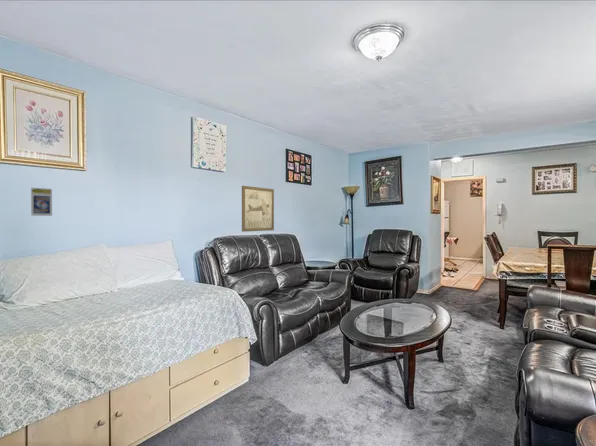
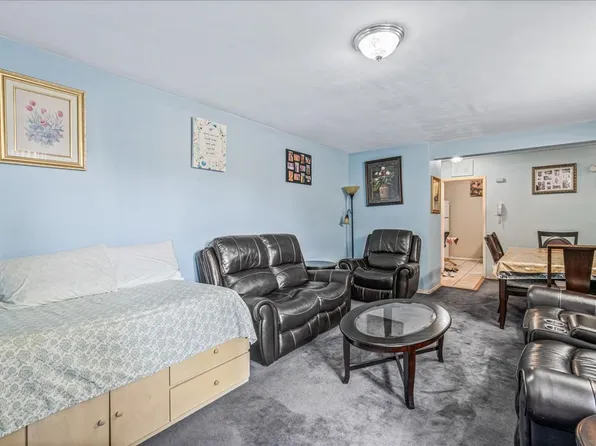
- wall art (258, 209)
- trading card display case (41, 202)
